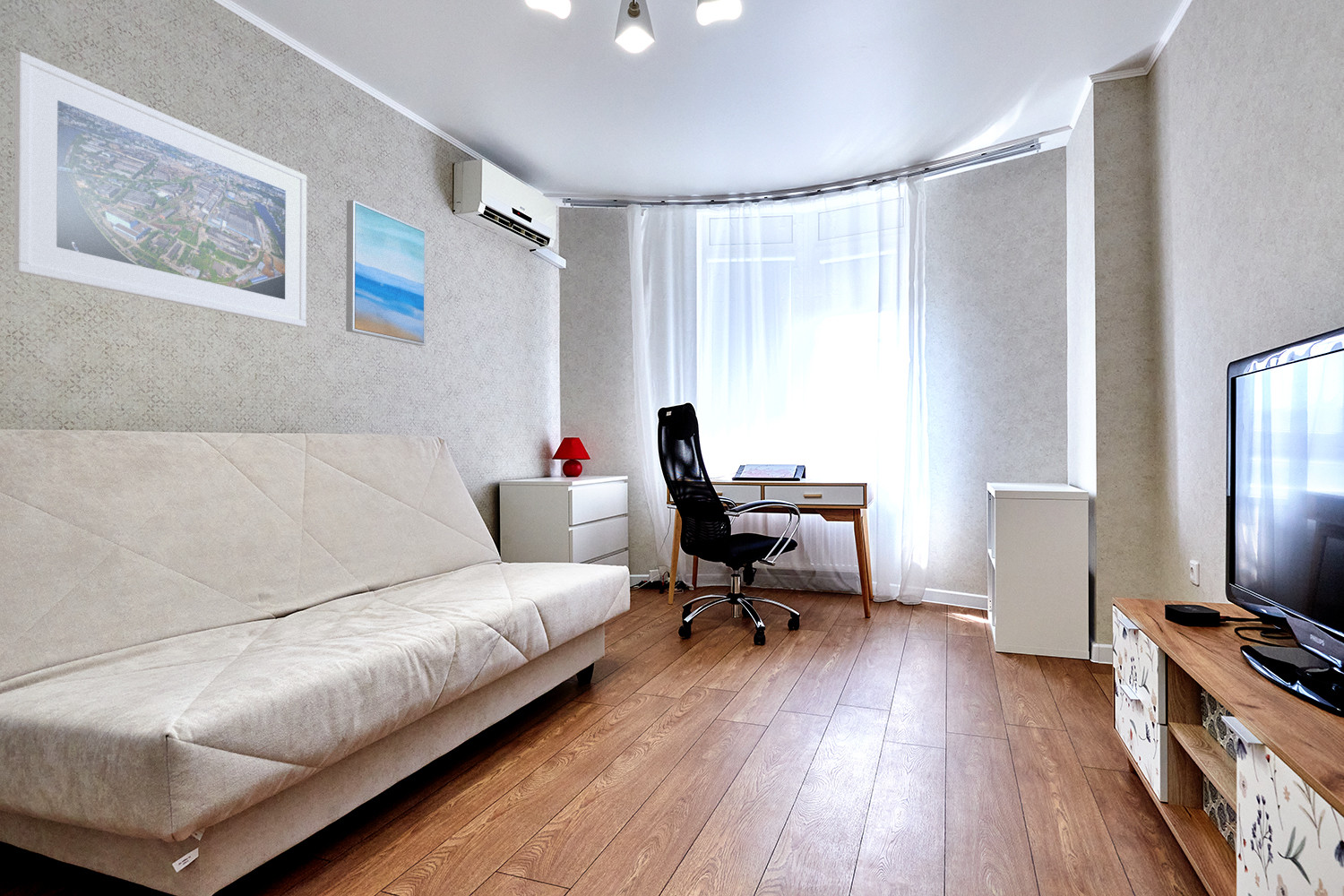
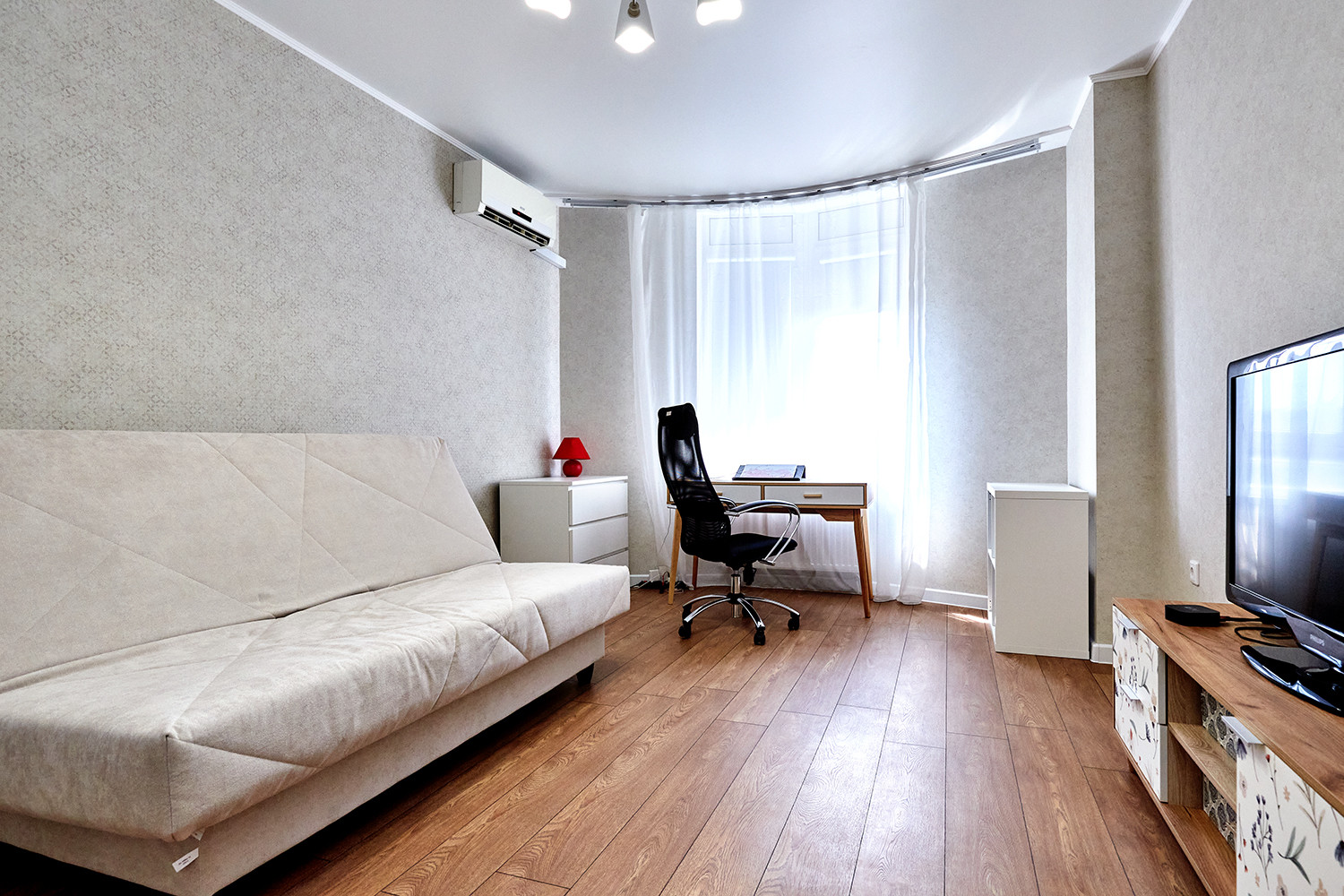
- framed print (186, 214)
- wall art (388, 277)
